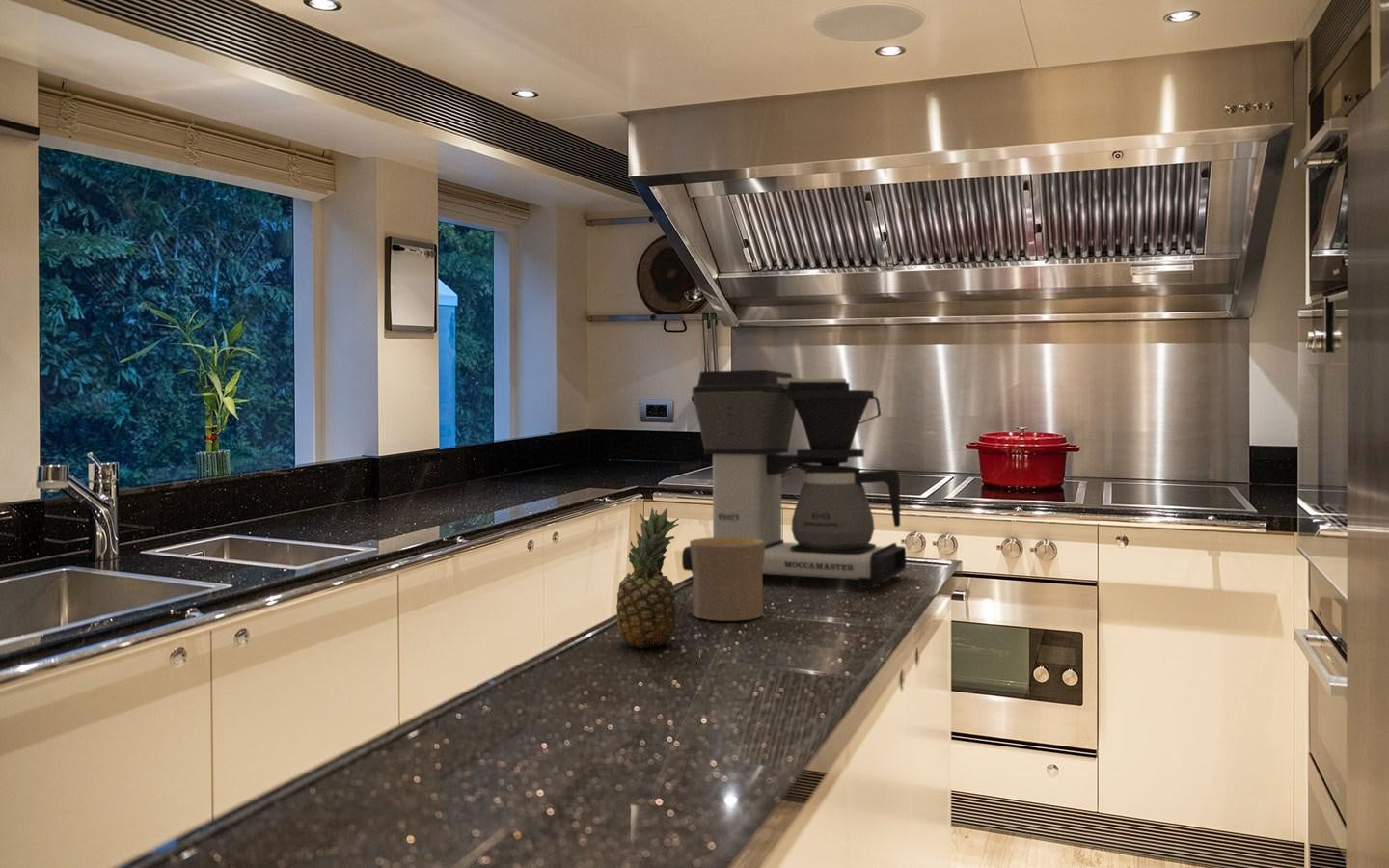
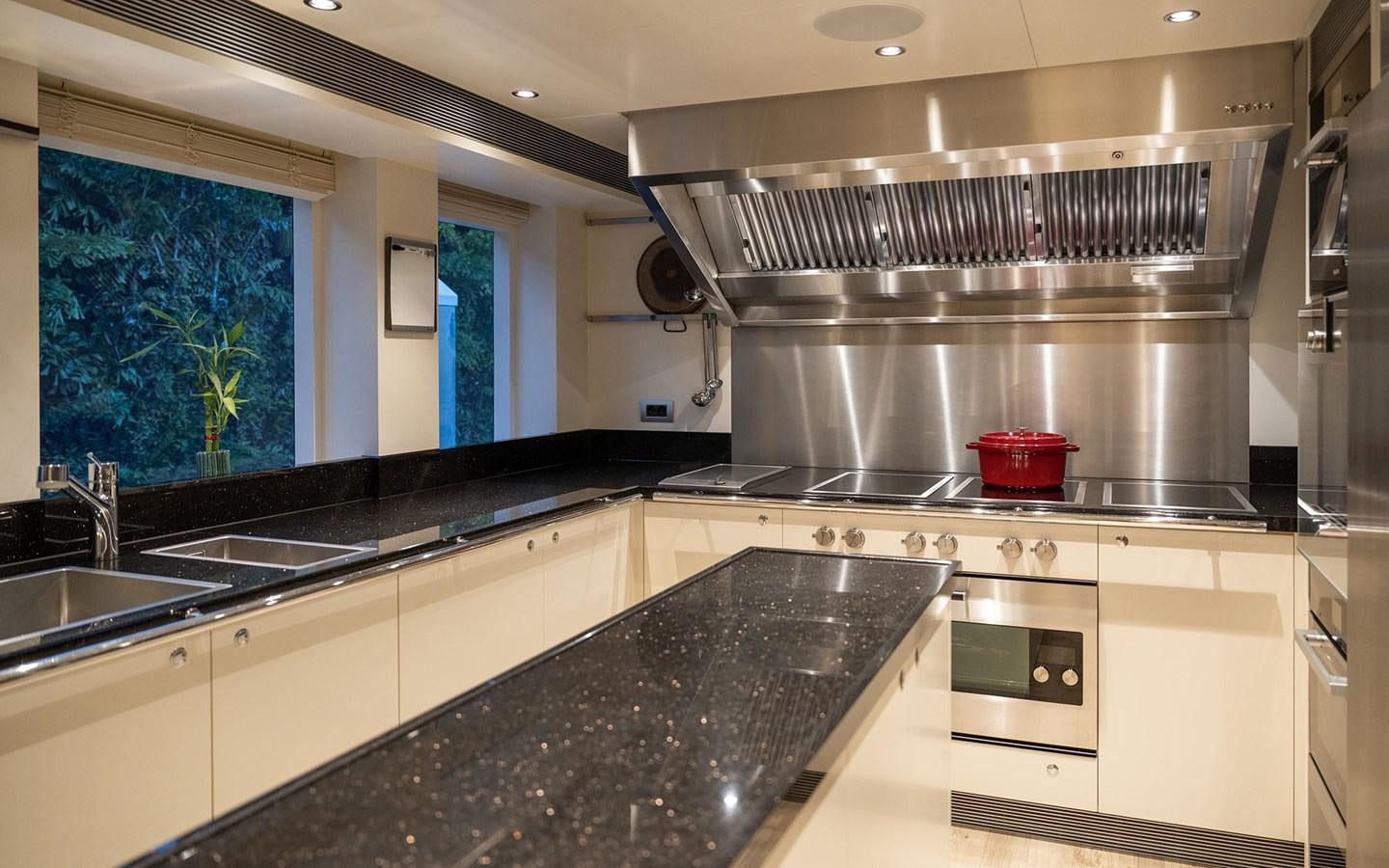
- cup (727, 577)
- fruit (647, 575)
- coffee maker (801, 469)
